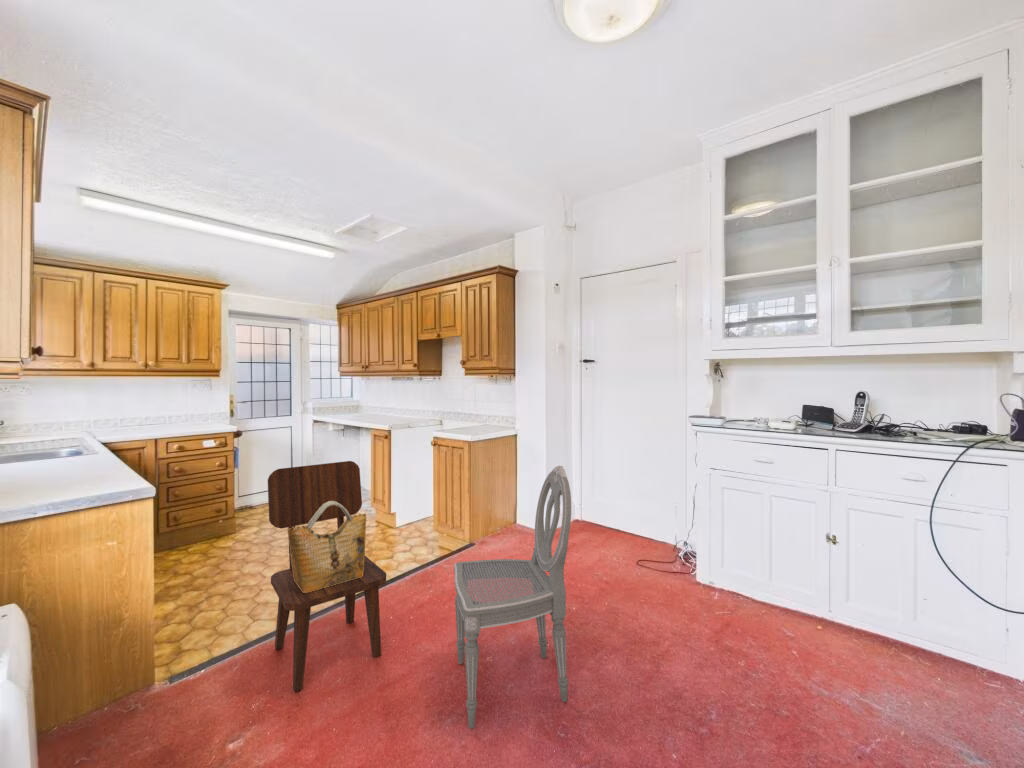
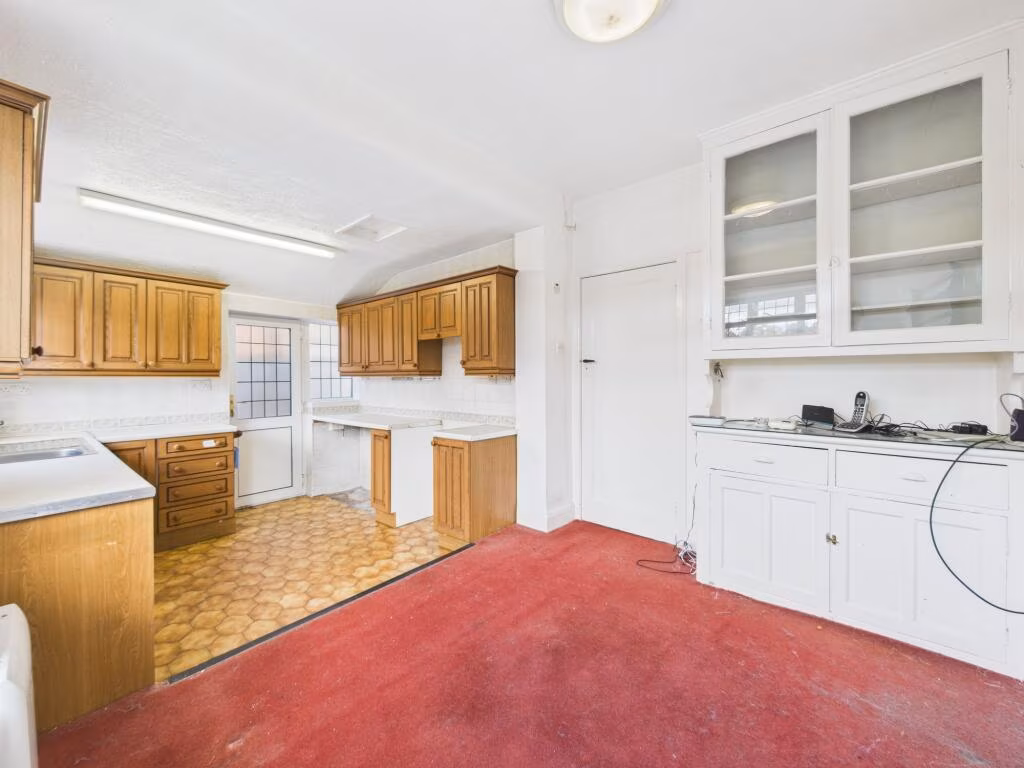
- grocery bag (328, 540)
- dining chair (336, 584)
- dining chair (510, 575)
